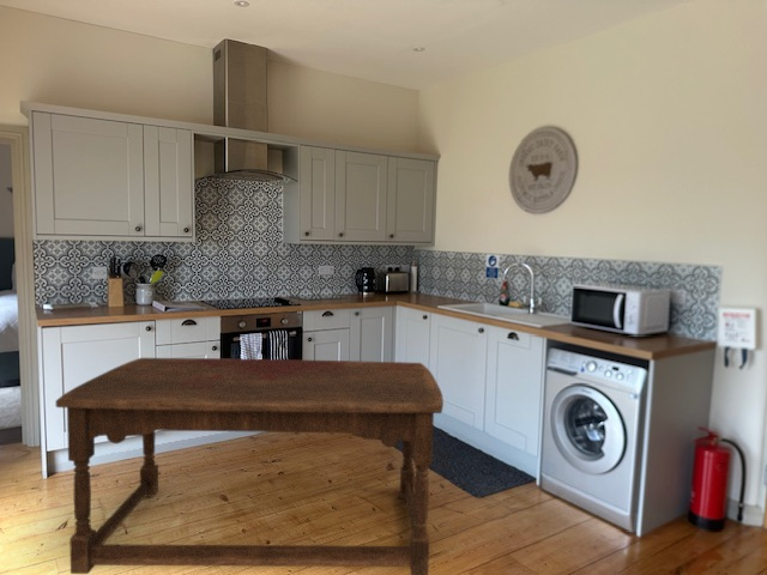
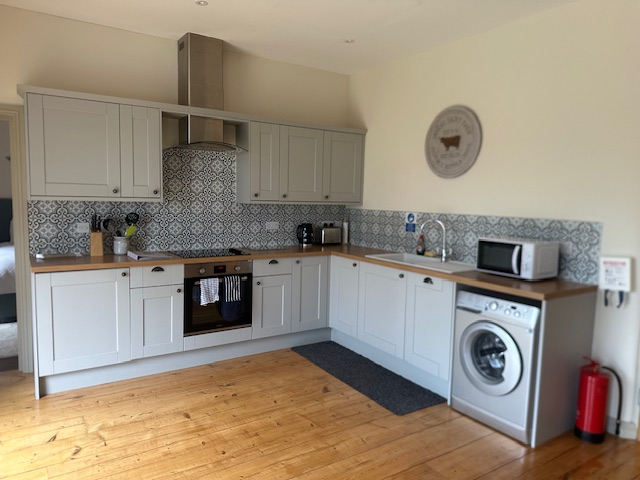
- dining table (268, 431)
